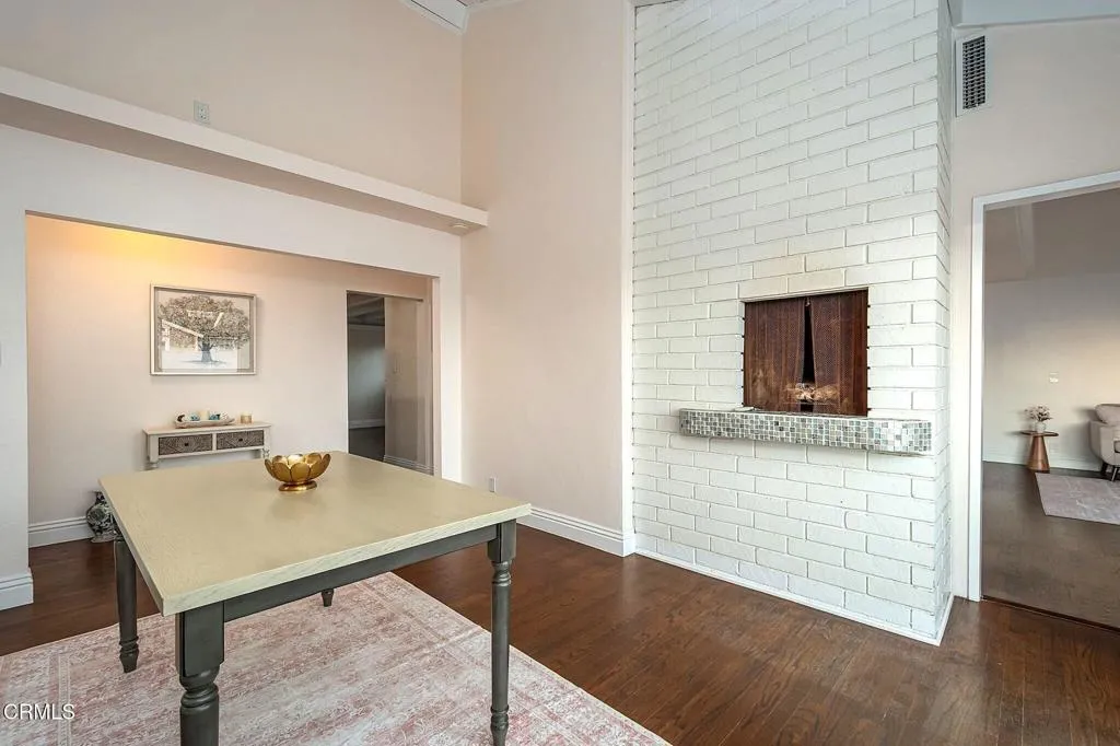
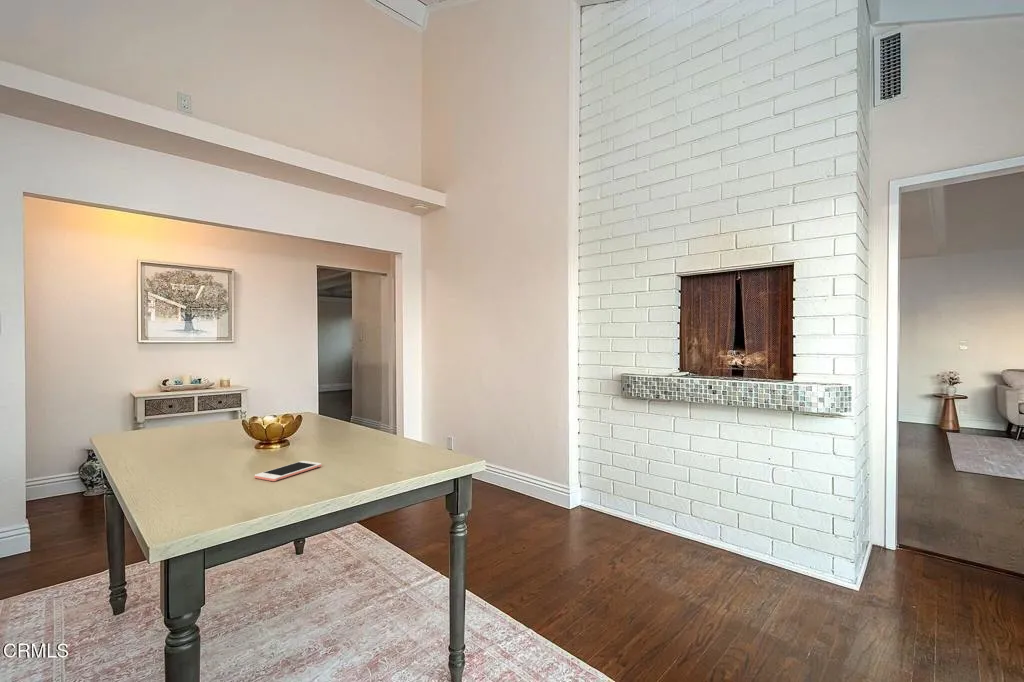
+ cell phone (289, 470)
